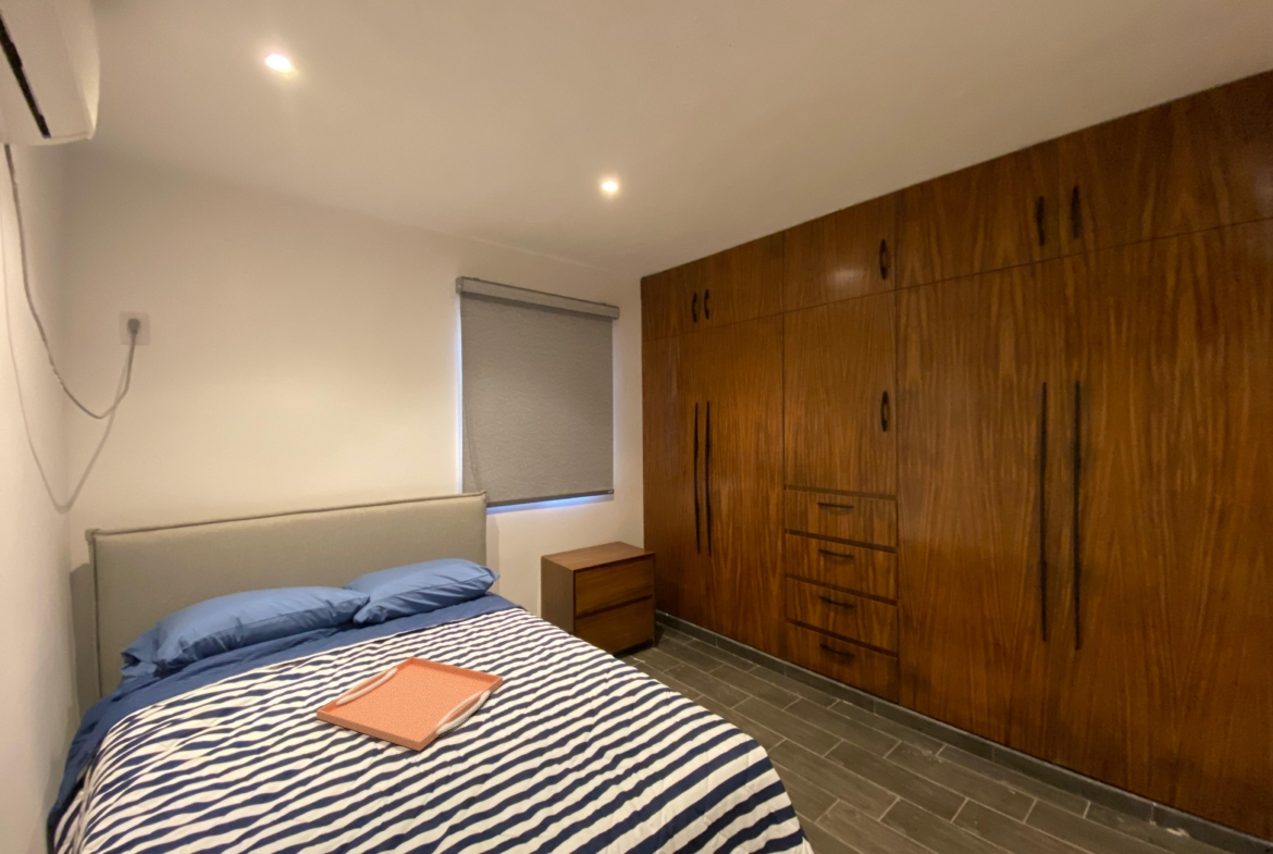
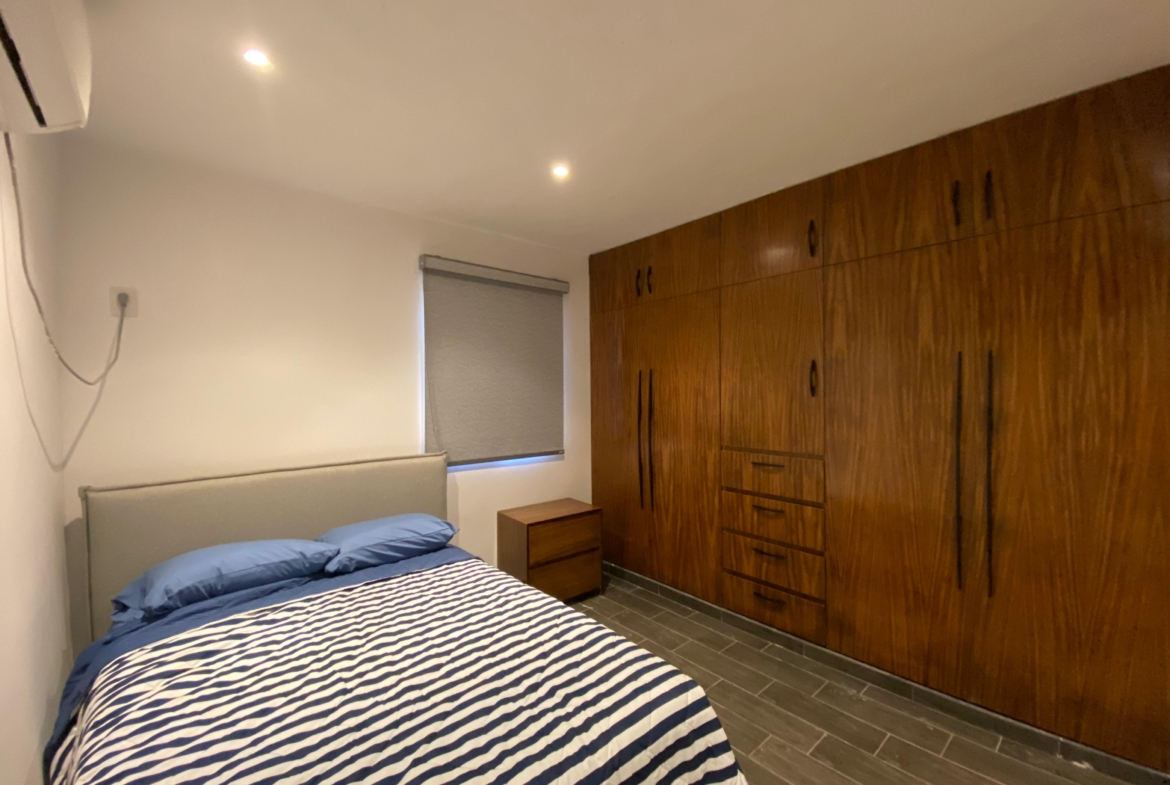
- serving tray (415, 695)
